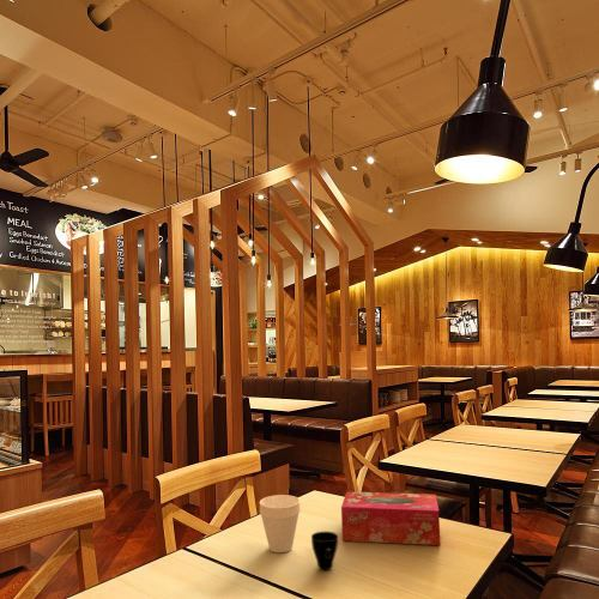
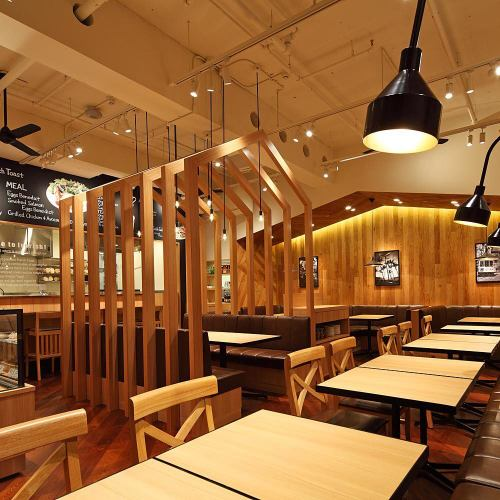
- cup (279, 524)
- tissue box (389, 516)
- cup (326, 553)
